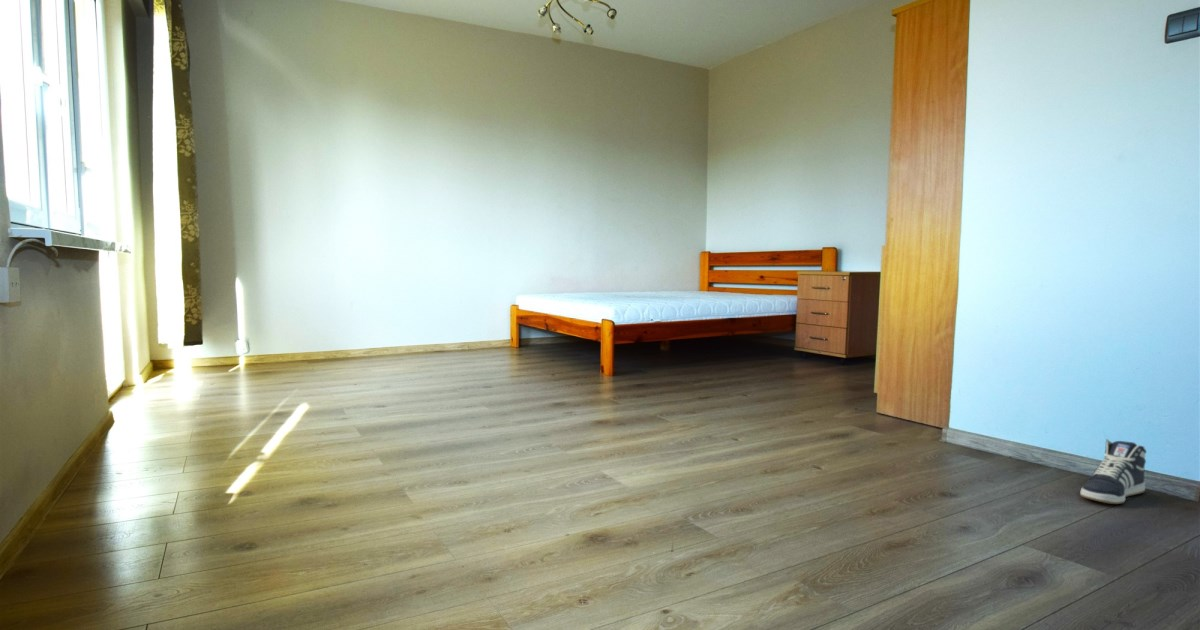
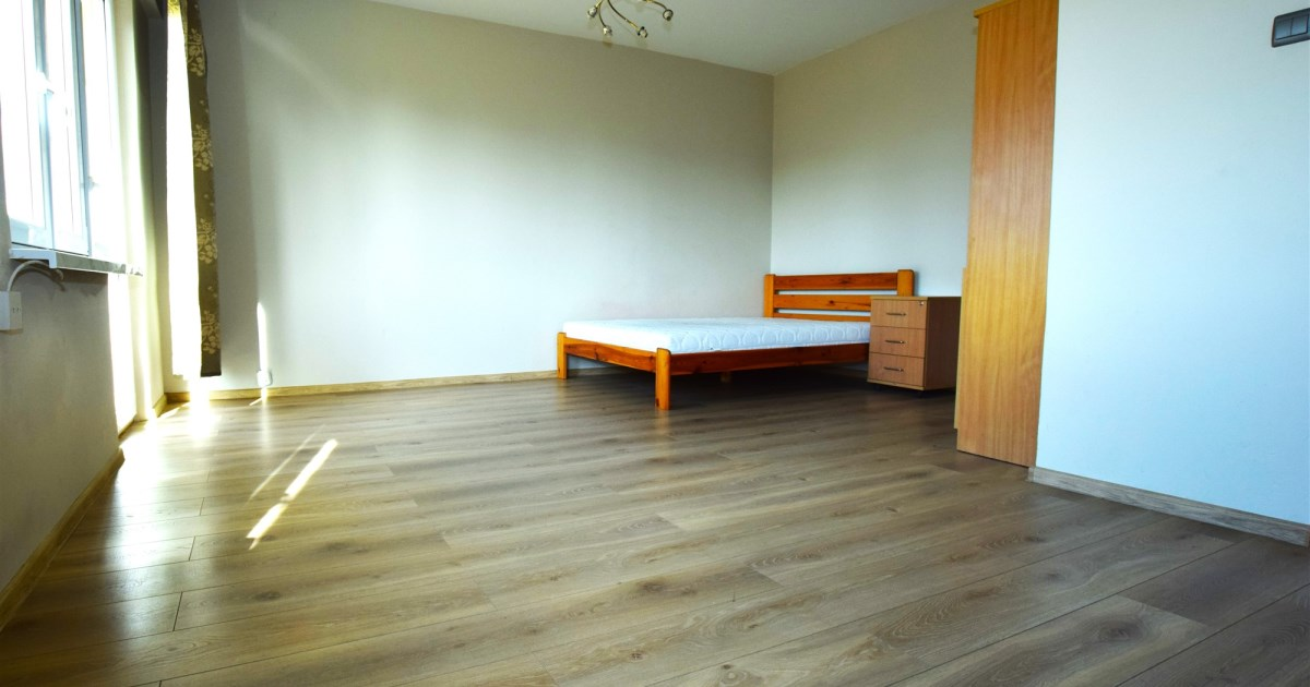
- sneaker (1113, 469)
